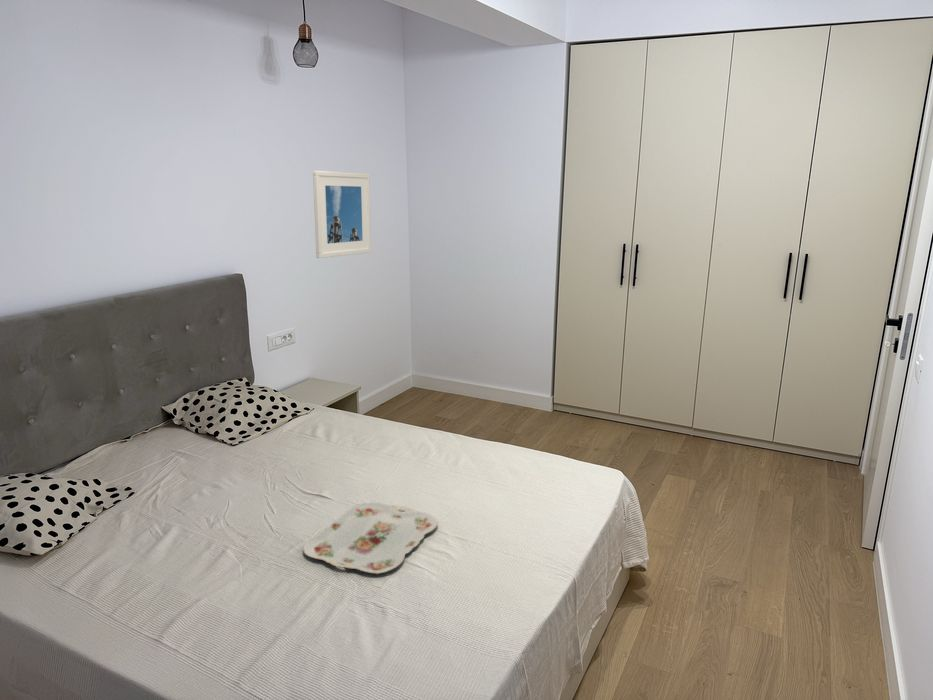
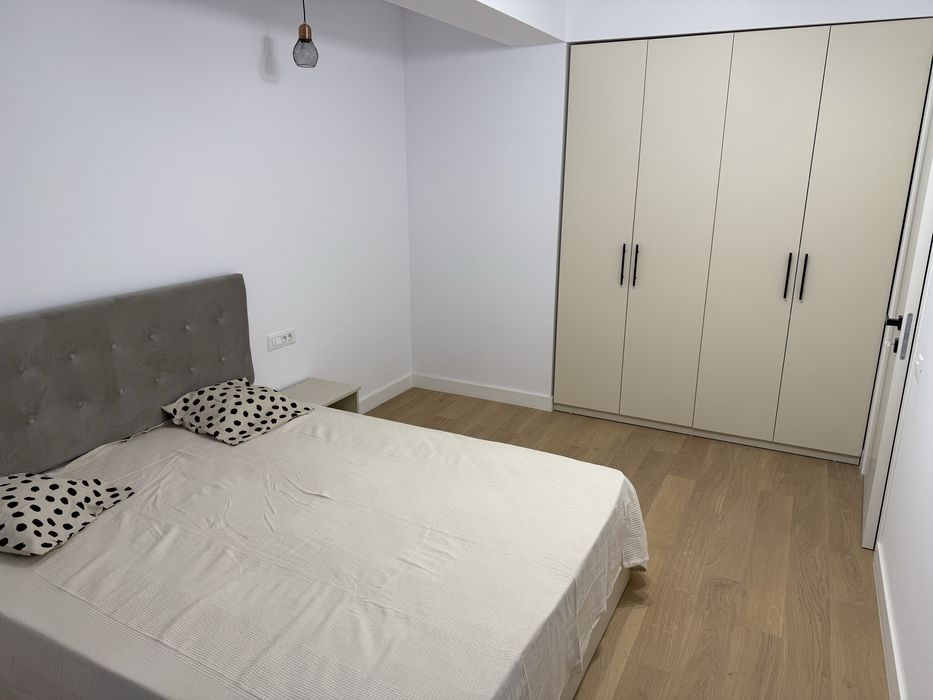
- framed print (343, 214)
- serving tray (373, 535)
